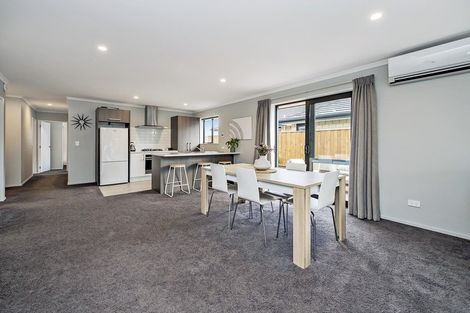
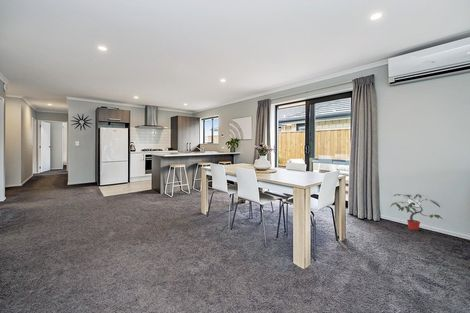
+ potted plant (415, 212)
